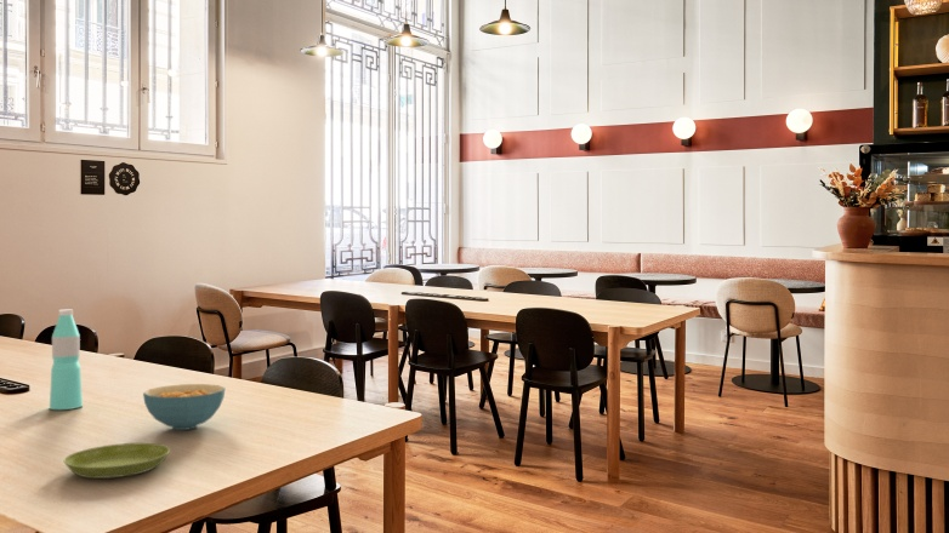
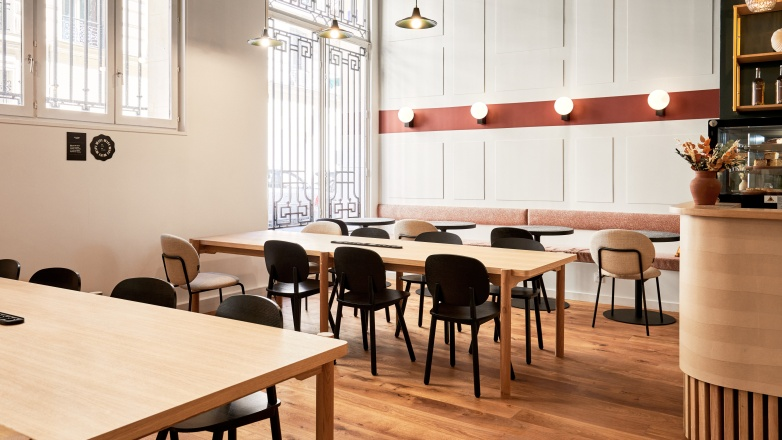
- saucer (118, 460)
- water bottle (66, 357)
- cereal bowl (184, 408)
